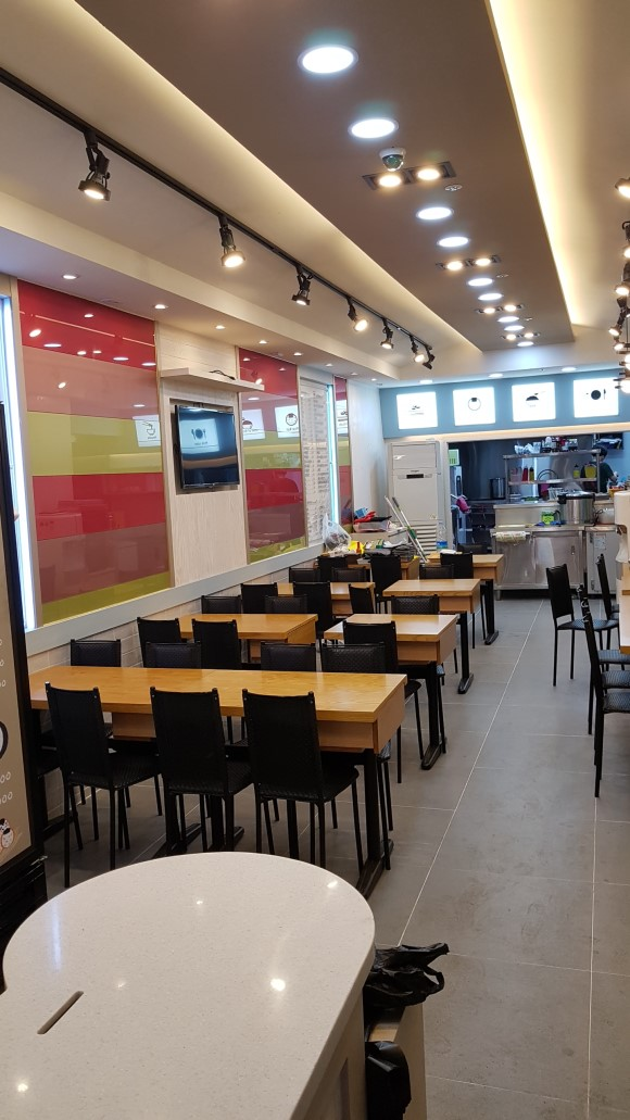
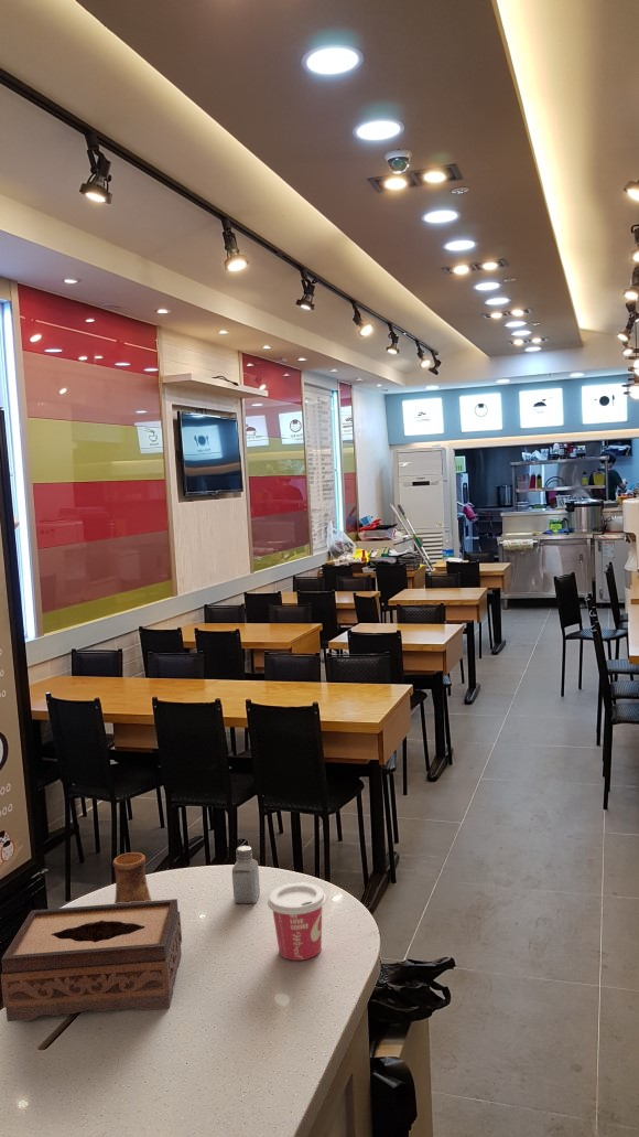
+ tissue box (97, 956)
+ cup (297, 922)
+ saltshaker (245, 872)
+ cup (131, 886)
